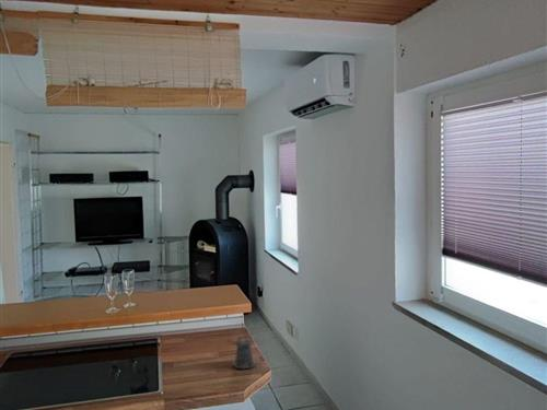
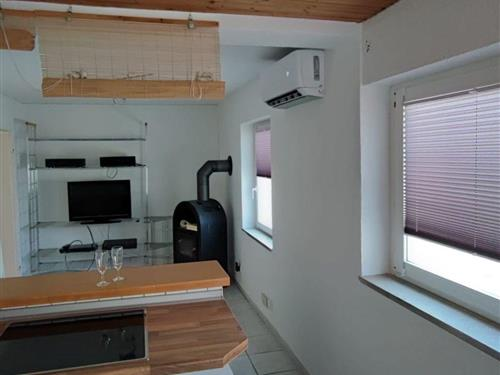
- pepper shaker (242, 351)
